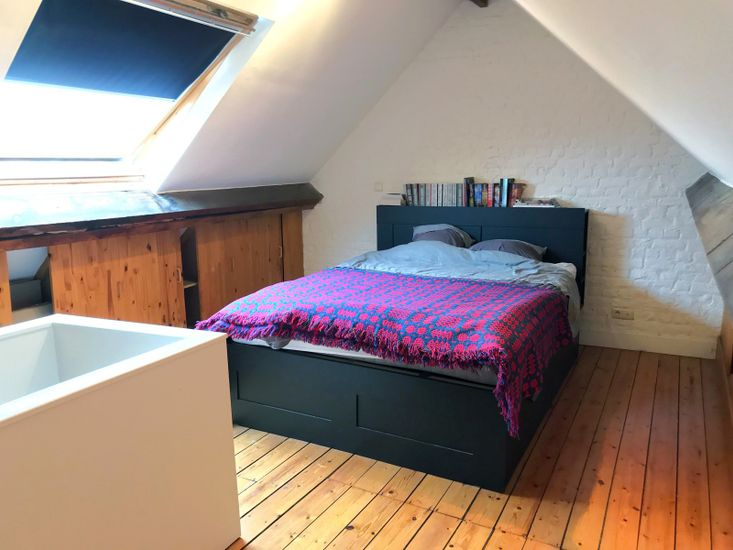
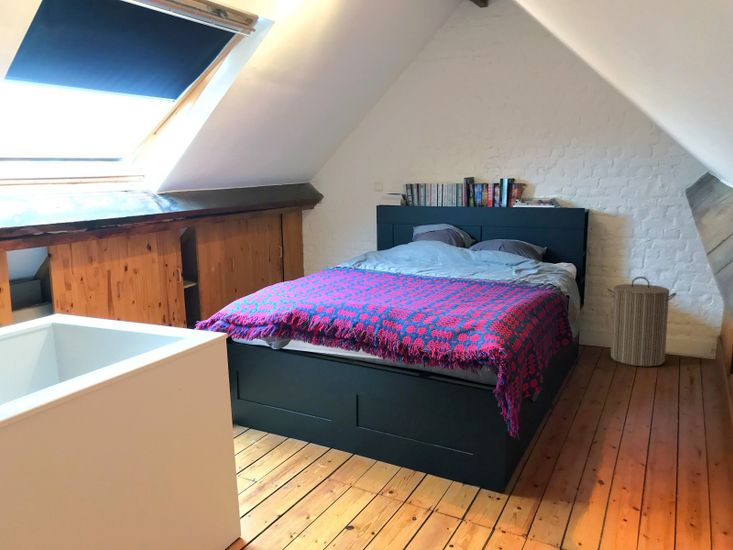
+ laundry hamper (639, 318)
